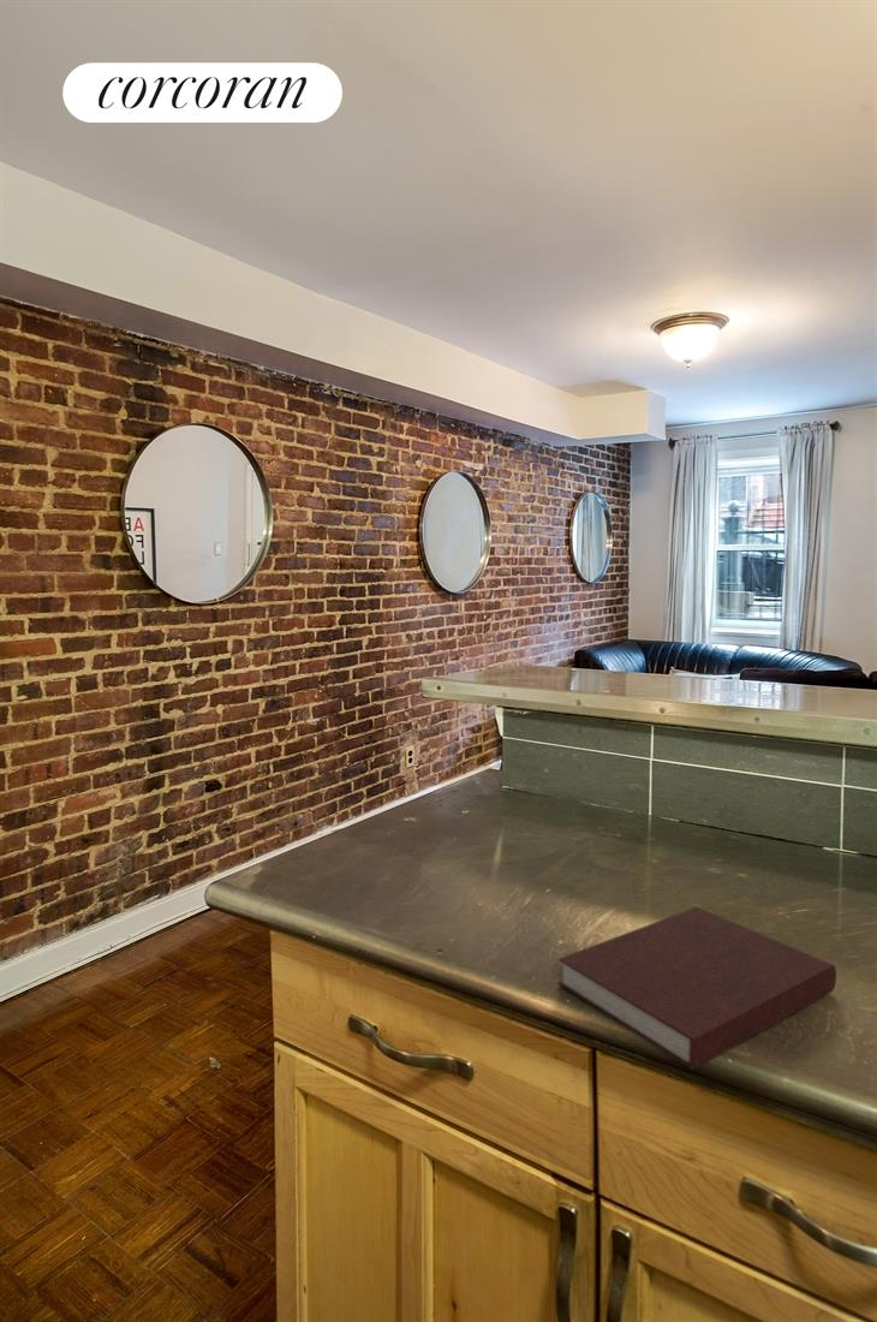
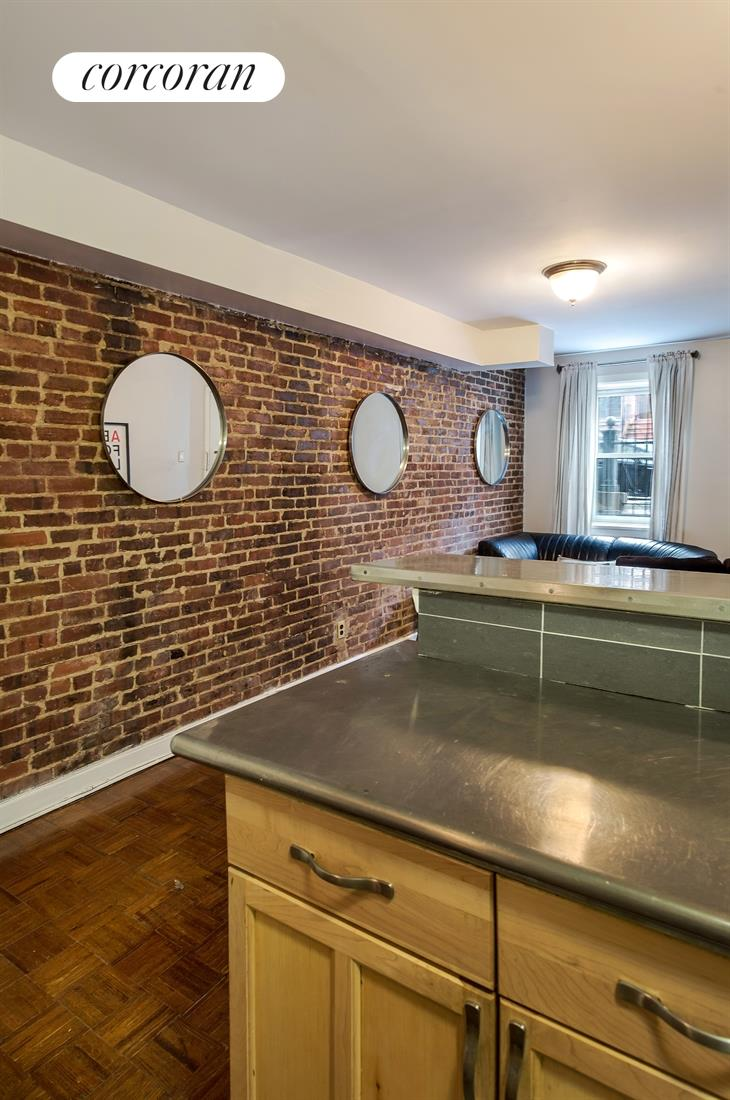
- notebook (696, 975)
